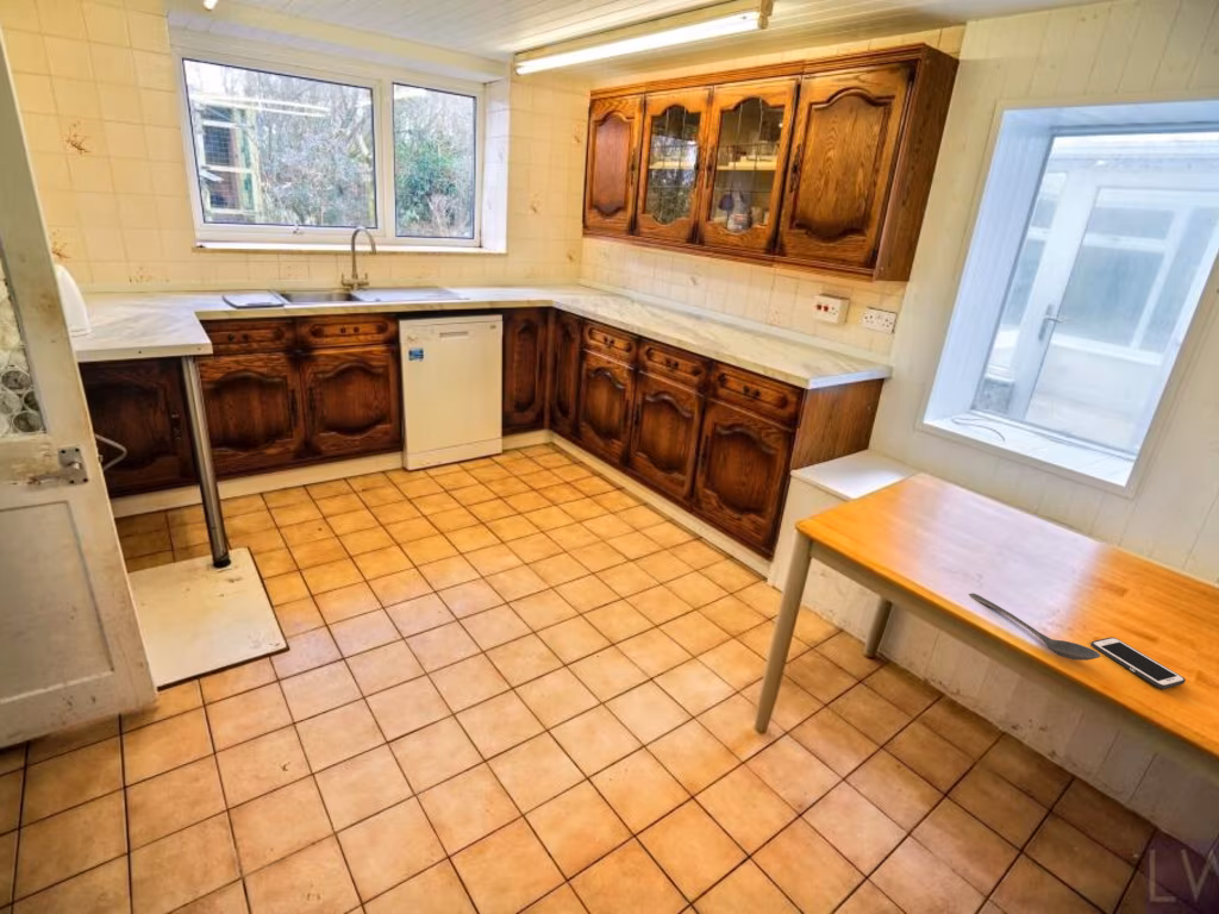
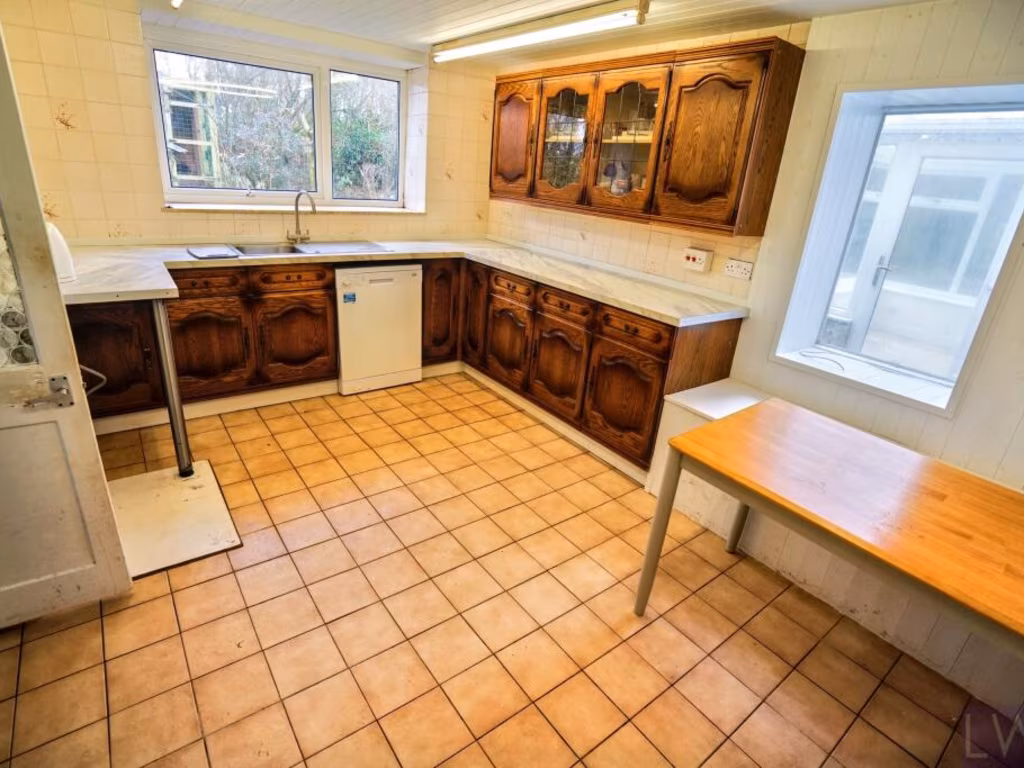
- cell phone (1136, 662)
- stirrer (1024, 622)
